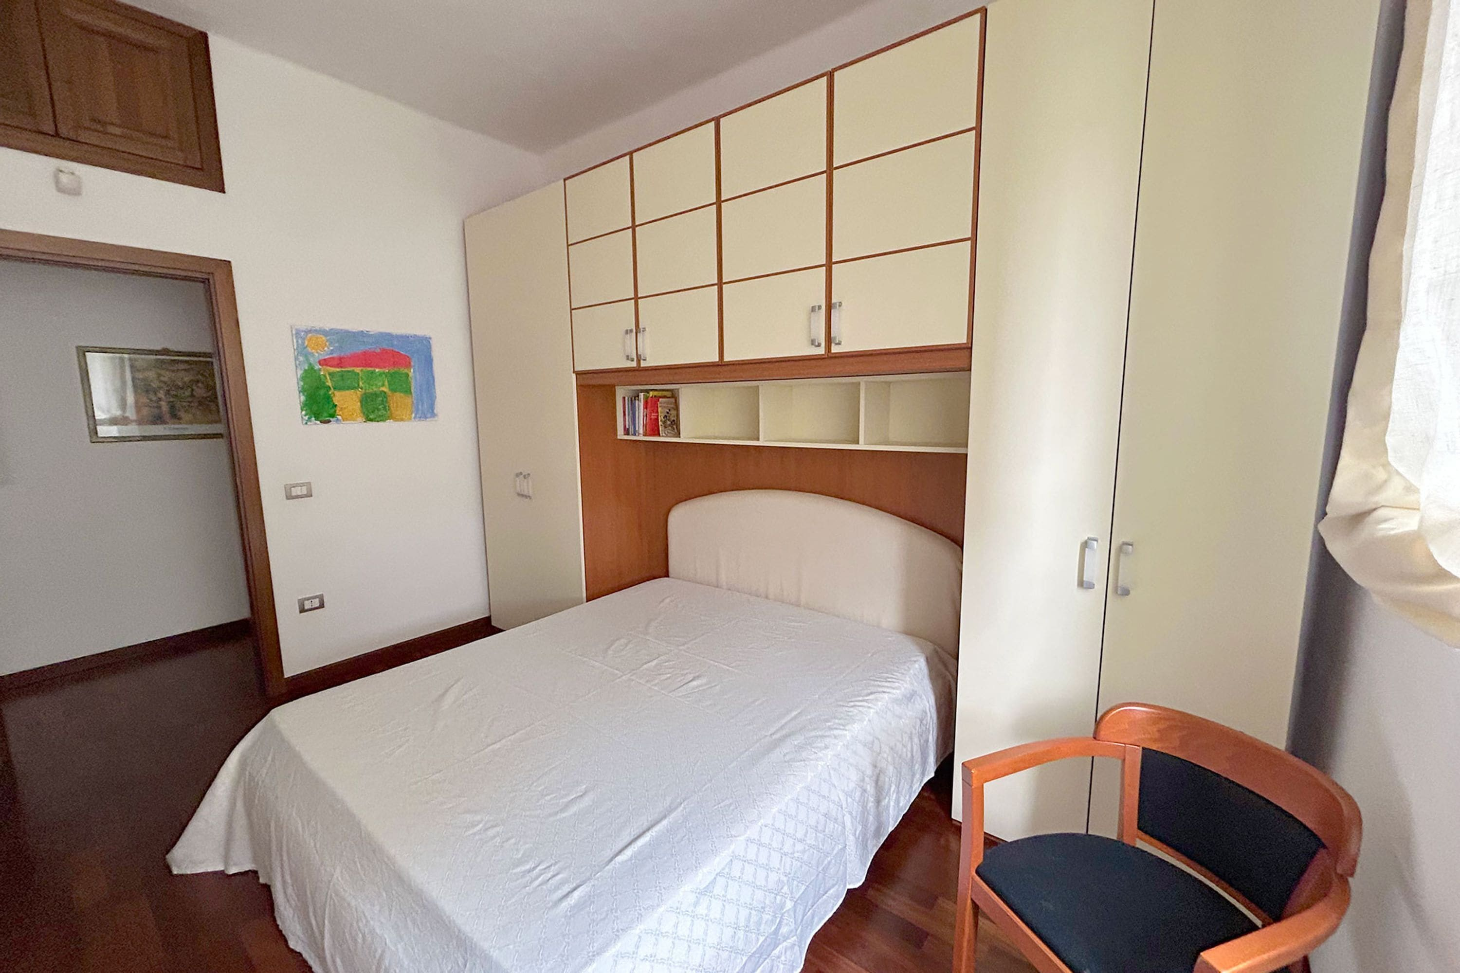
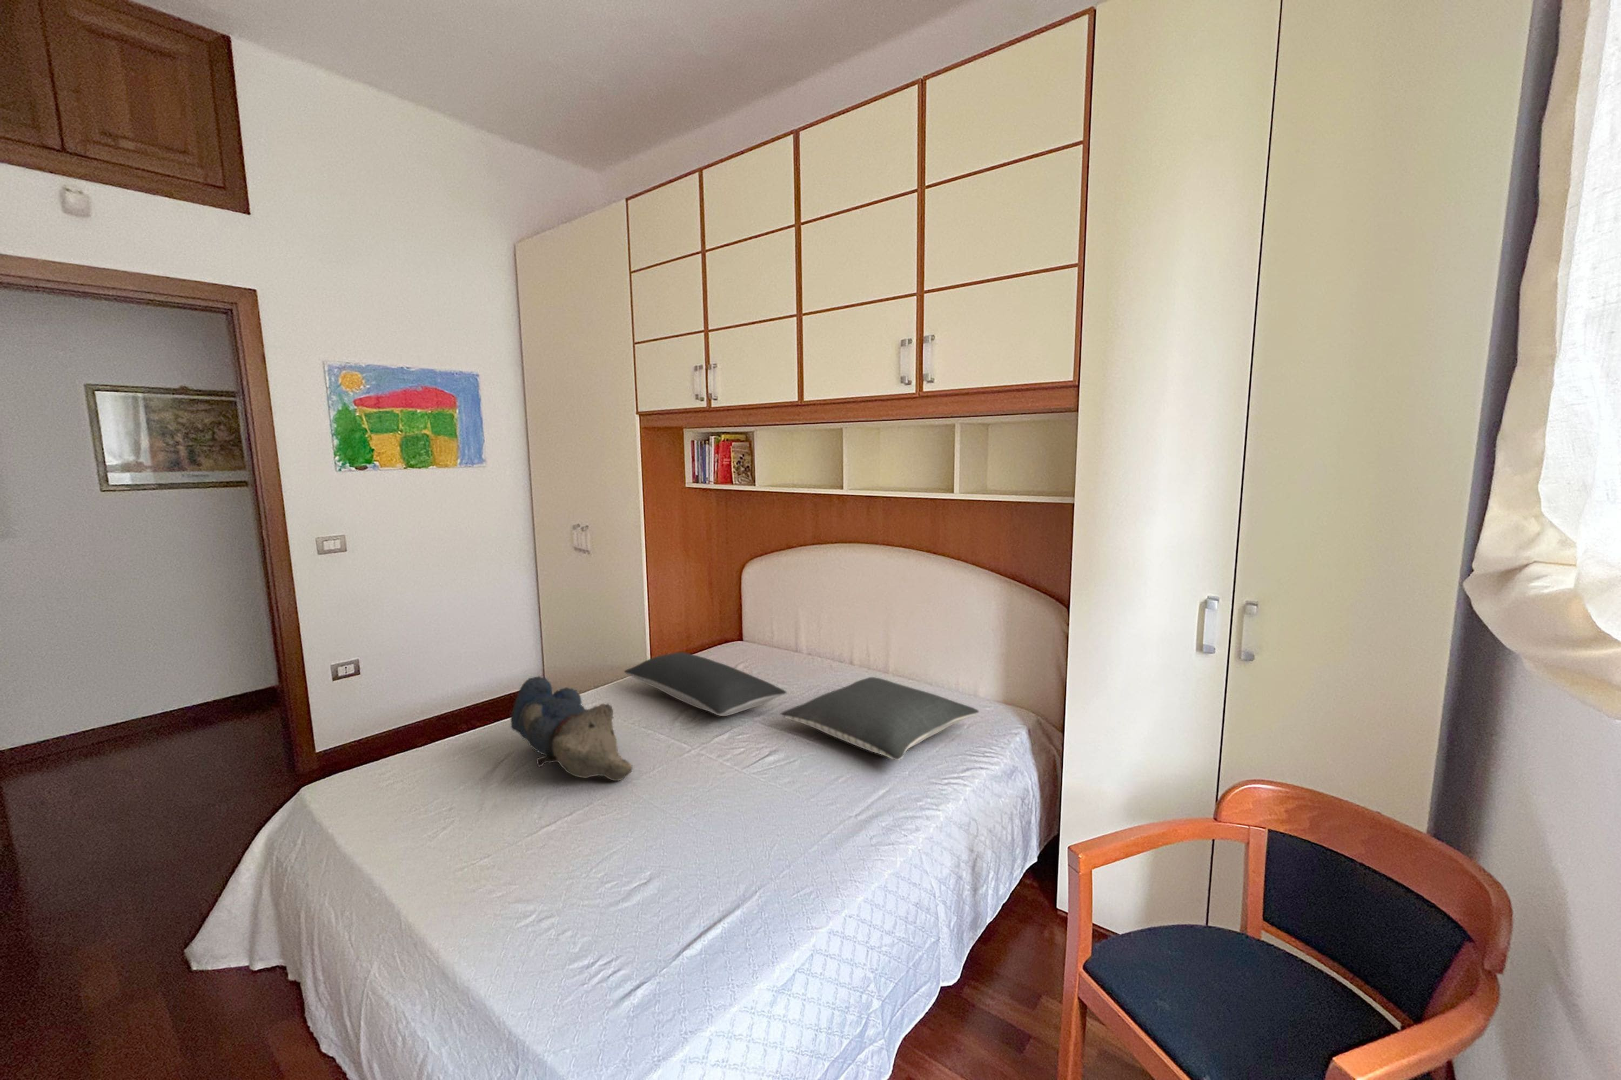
+ teddy bear (573, 727)
+ pillow (880, 712)
+ pillow (702, 681)
